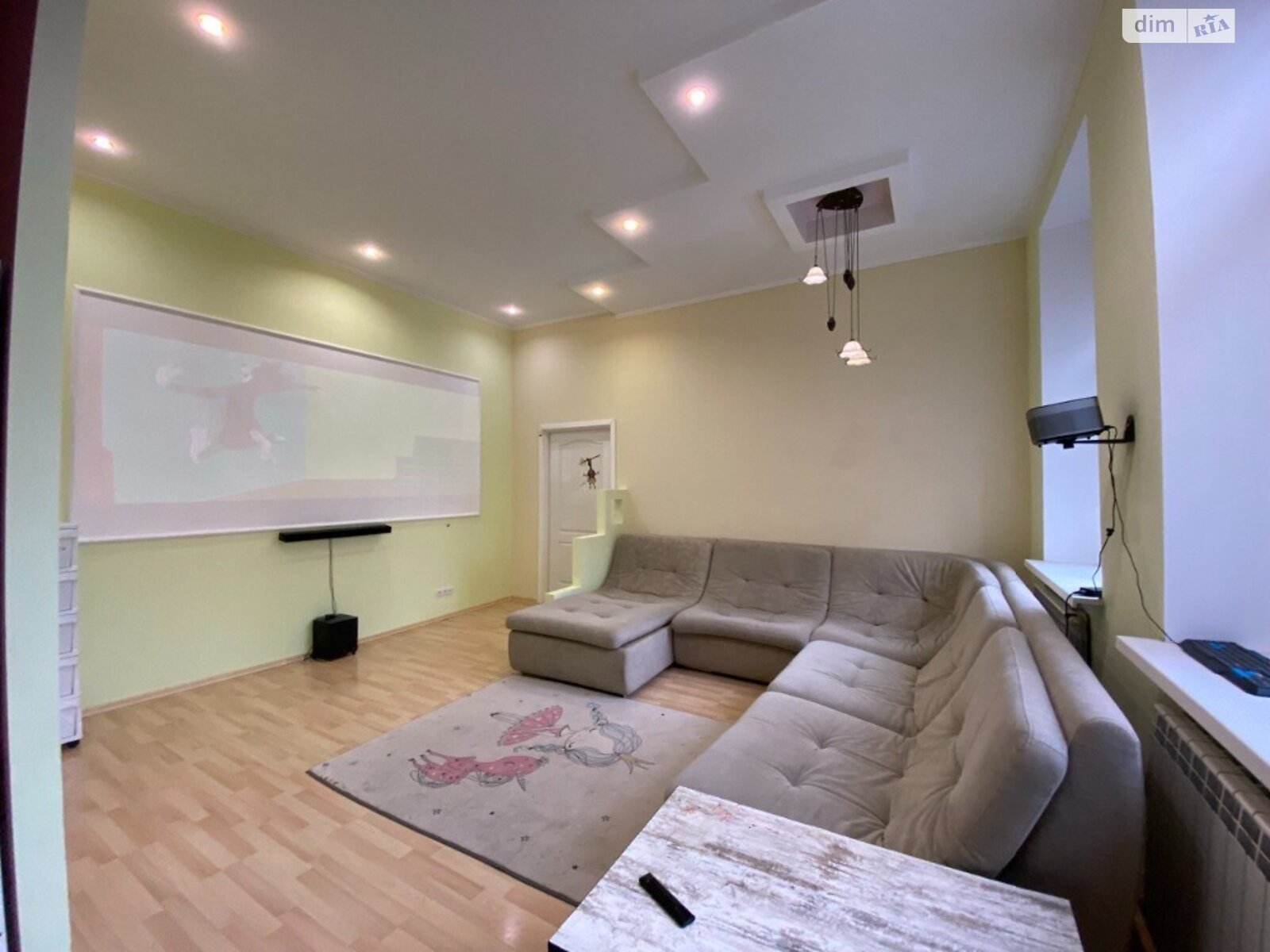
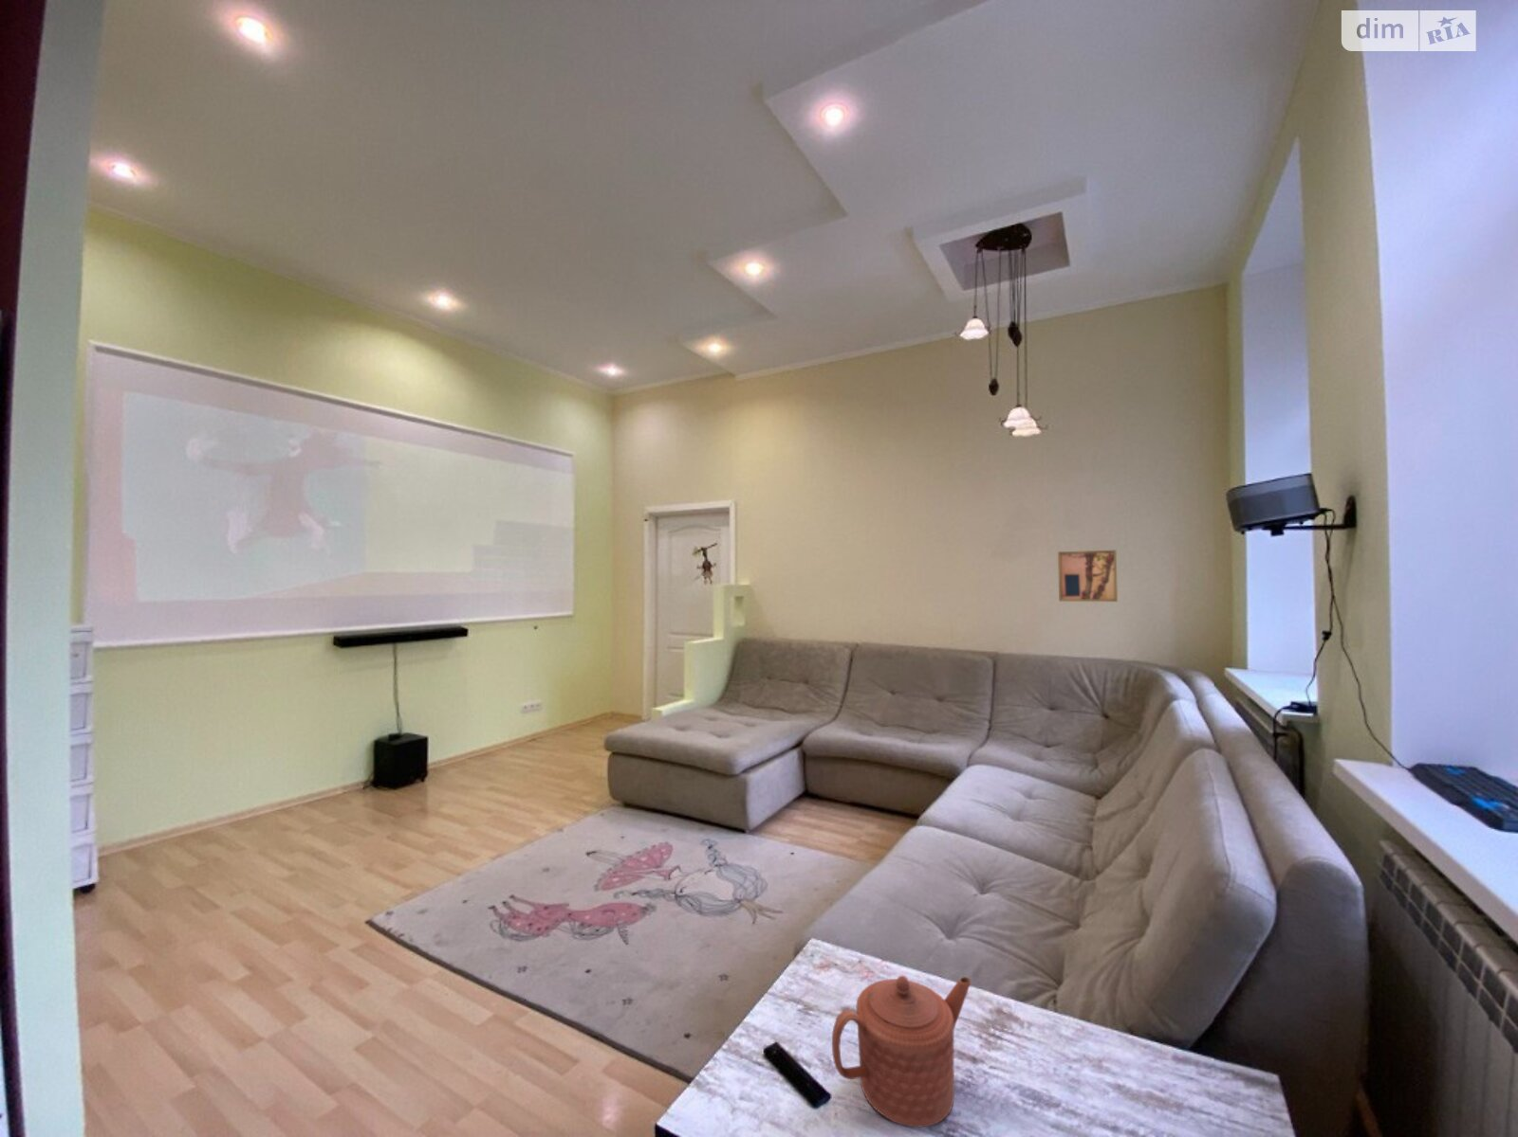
+ teapot (905, 1031)
+ wall art (1087, 576)
